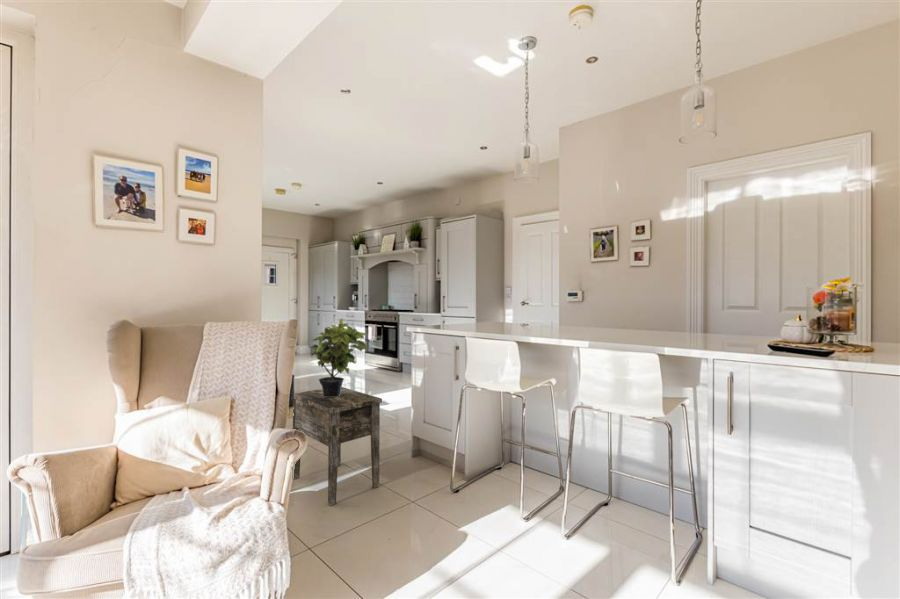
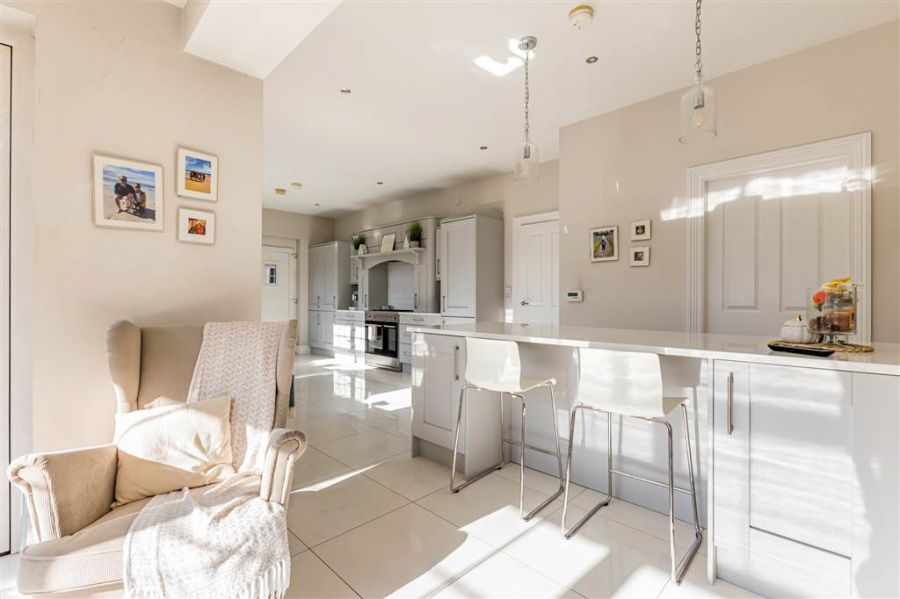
- side table (335, 439)
- potted plant (336, 356)
